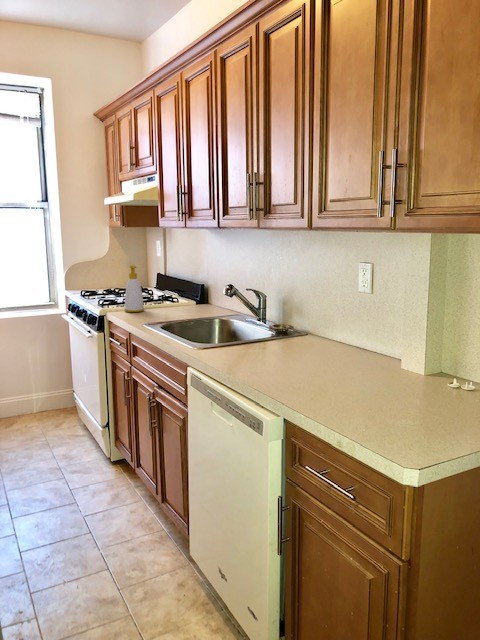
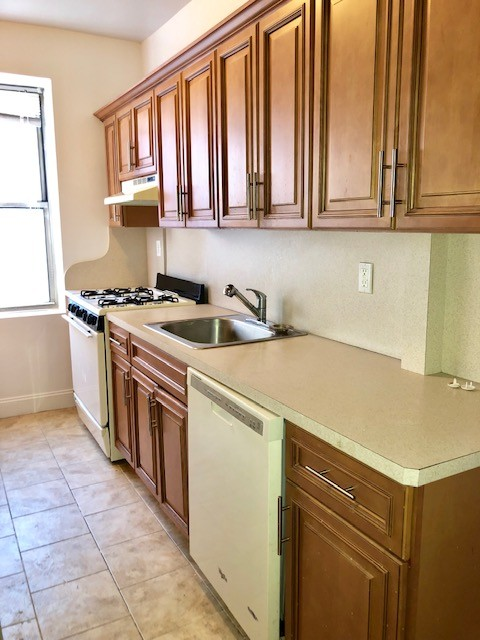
- soap bottle (133, 288)
